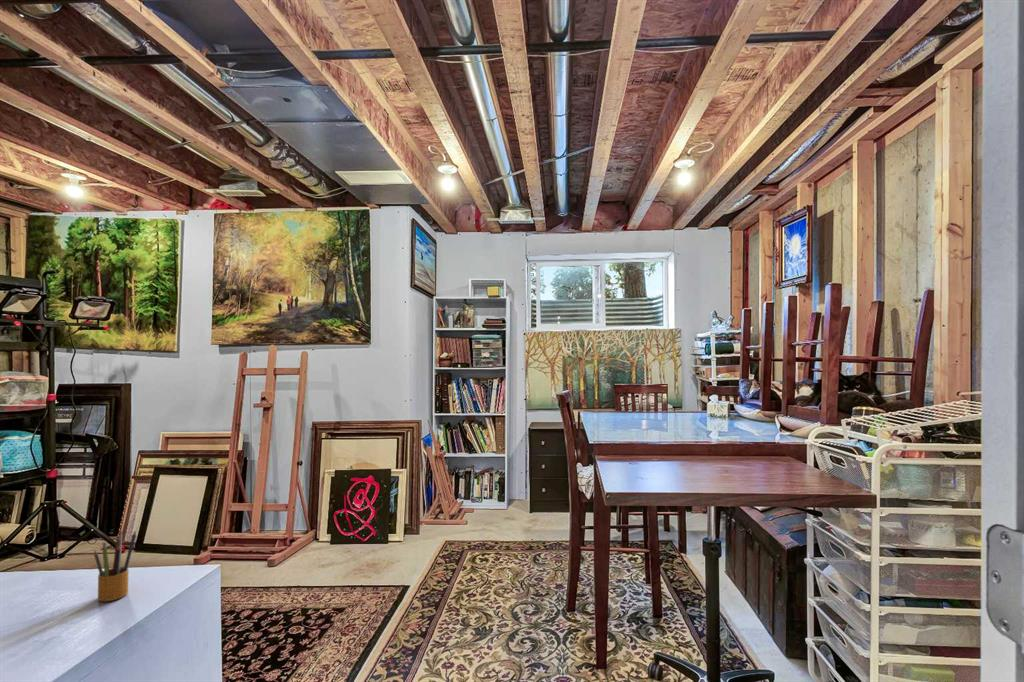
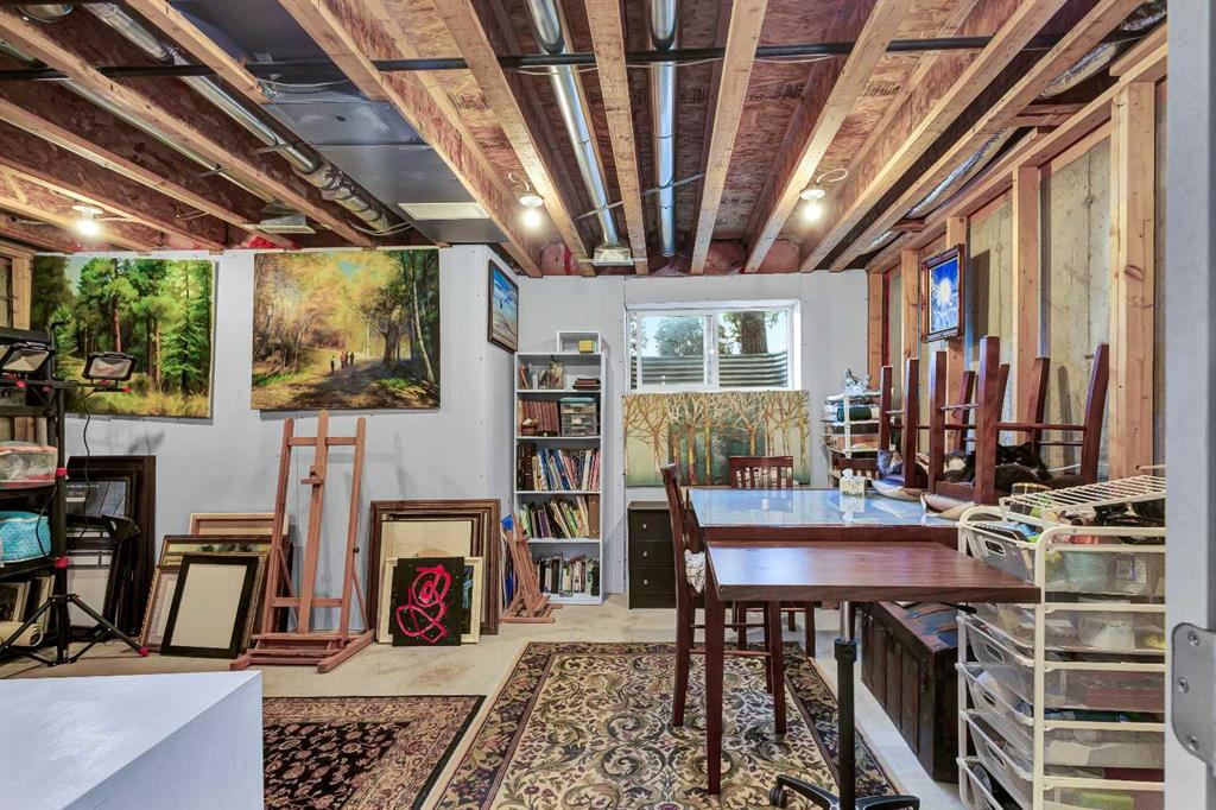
- pencil box (115, 566)
